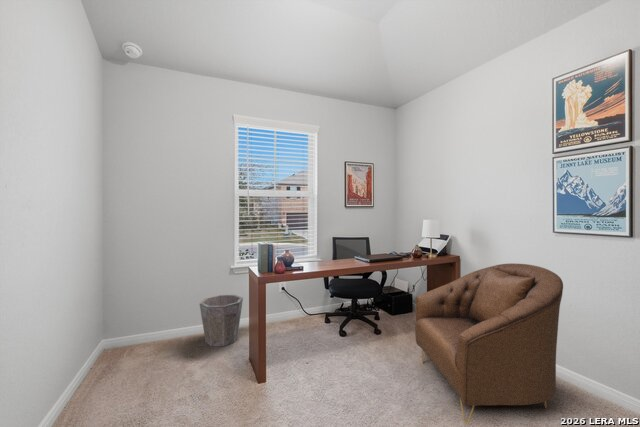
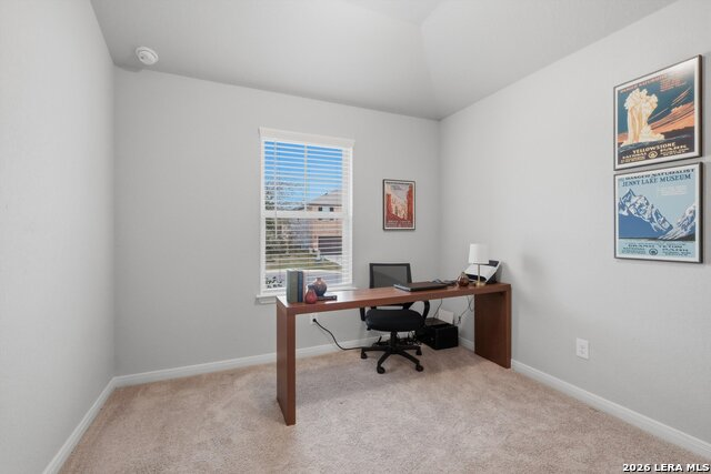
- armchair (486, 327)
- waste bin (221, 319)
